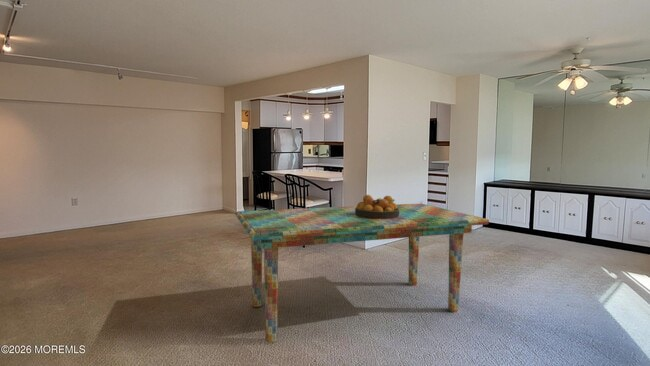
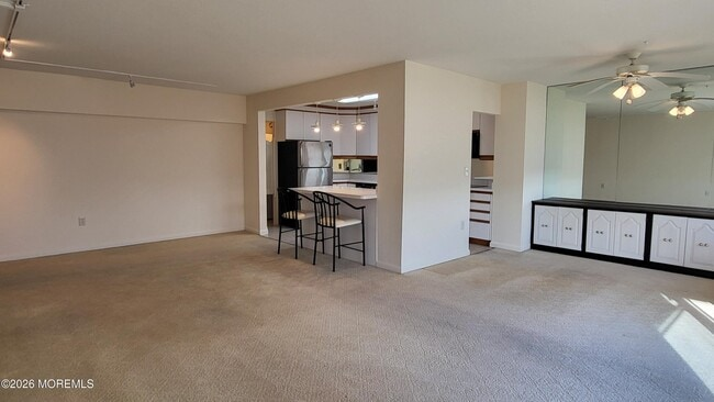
- dining table (355, 241)
- fruit bowl (377, 205)
